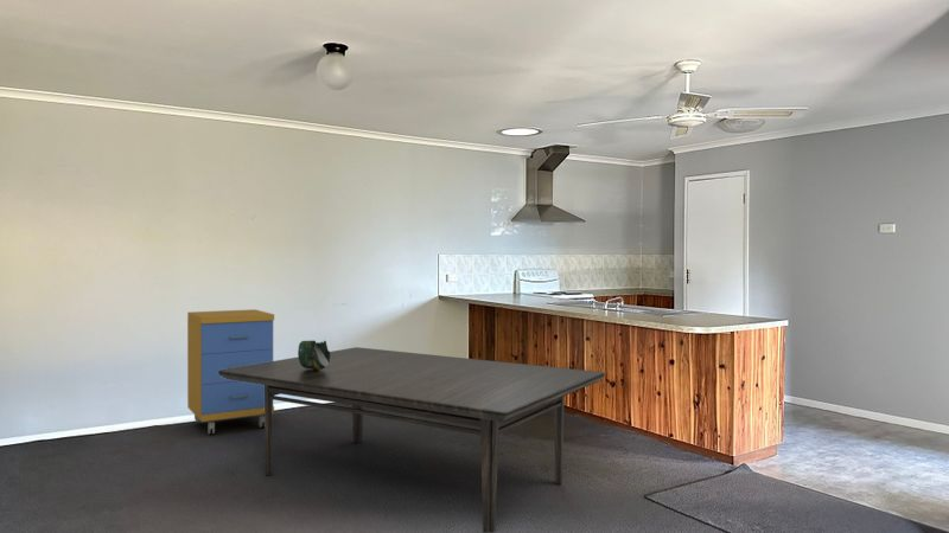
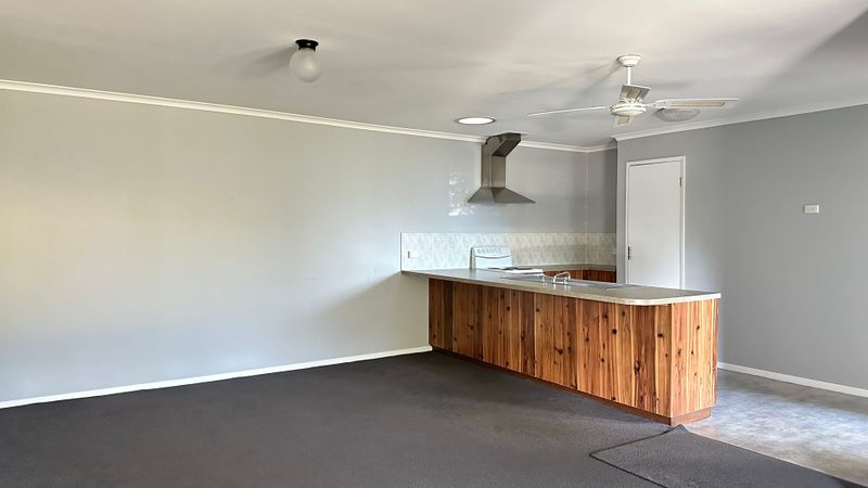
- storage cabinet (230, 367)
- decorative bowl (314, 354)
- dining table (410, 422)
